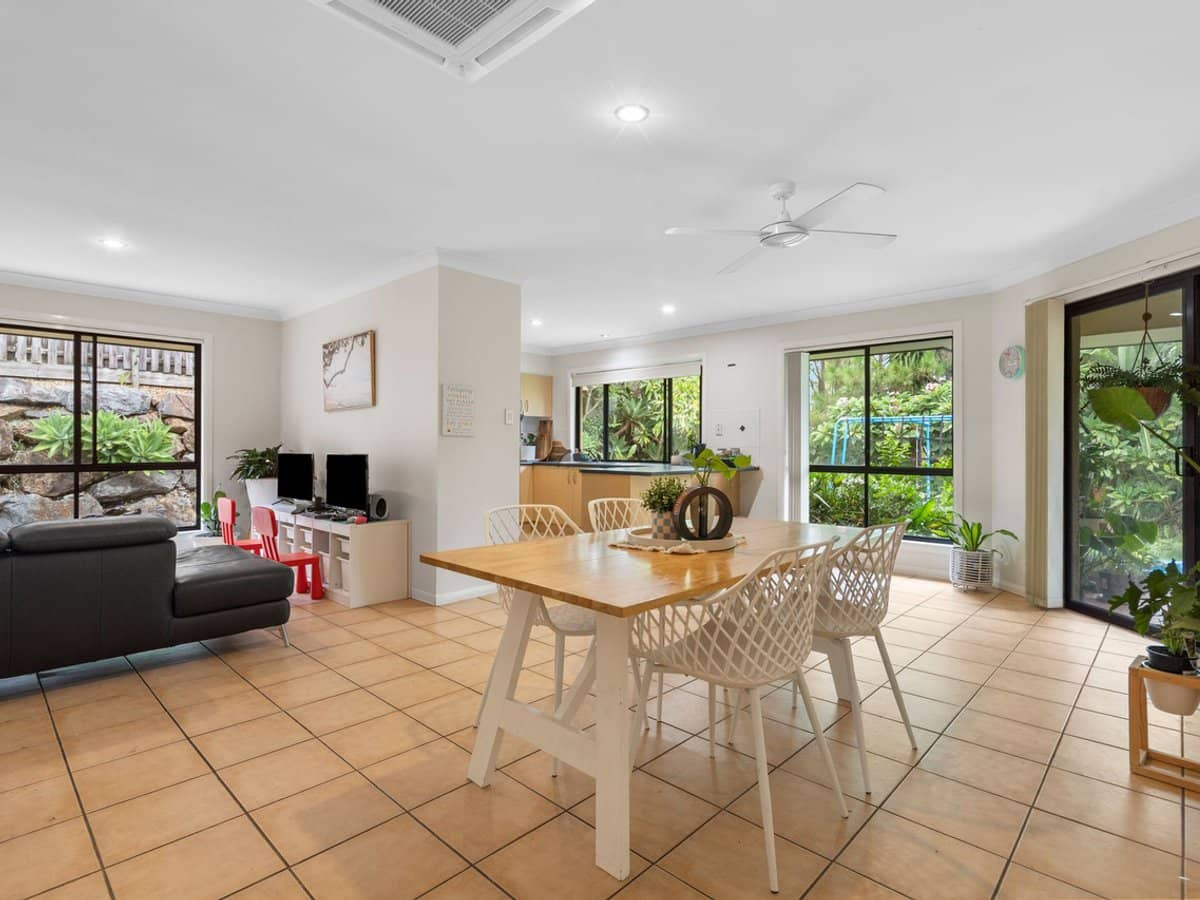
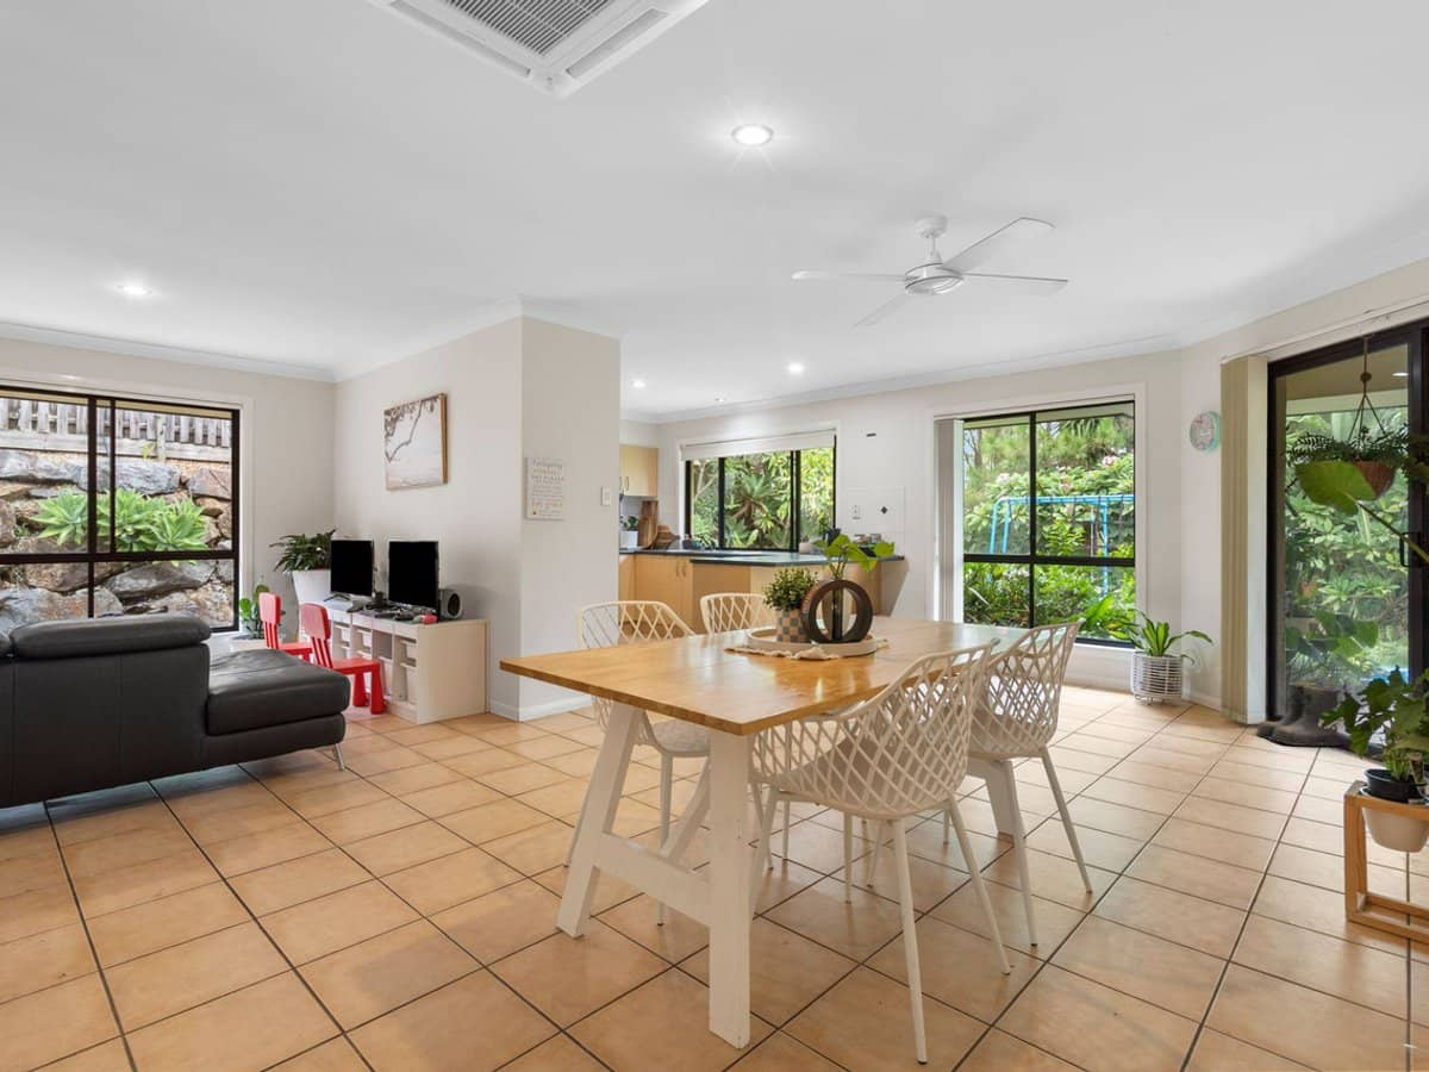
+ boots (1298, 711)
